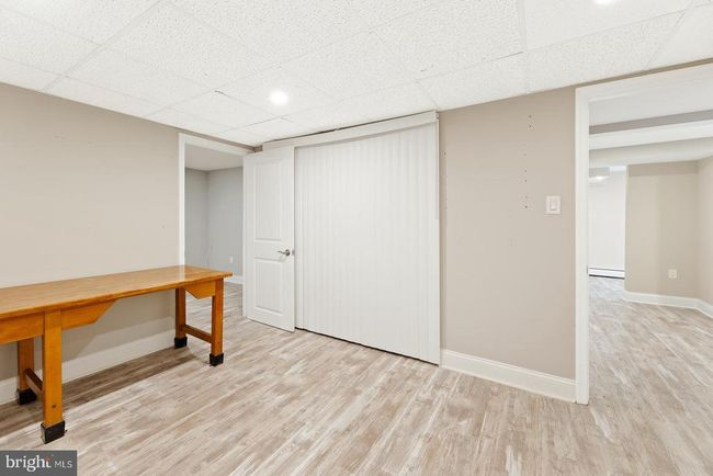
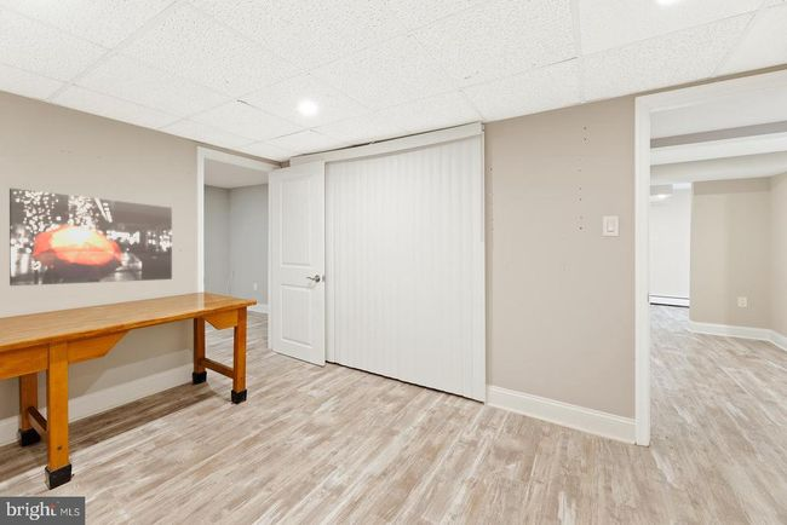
+ wall art (103, 241)
